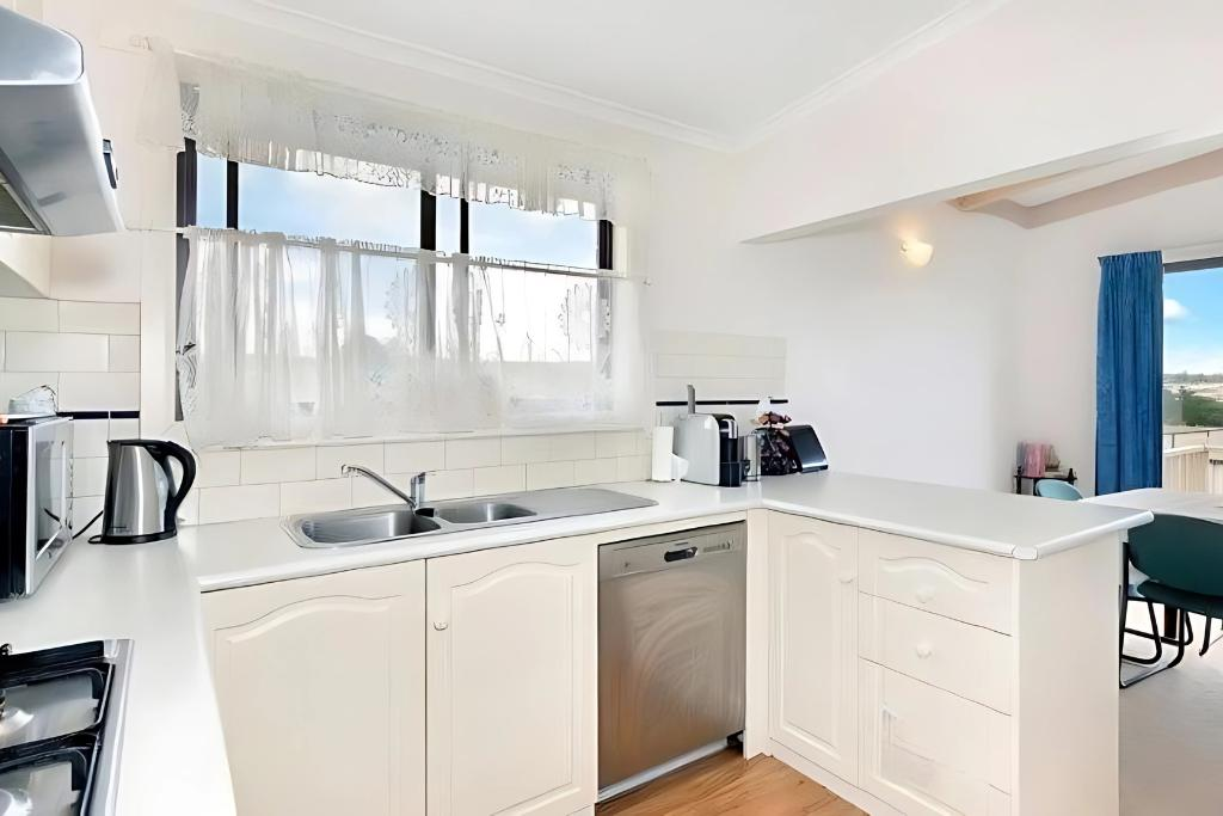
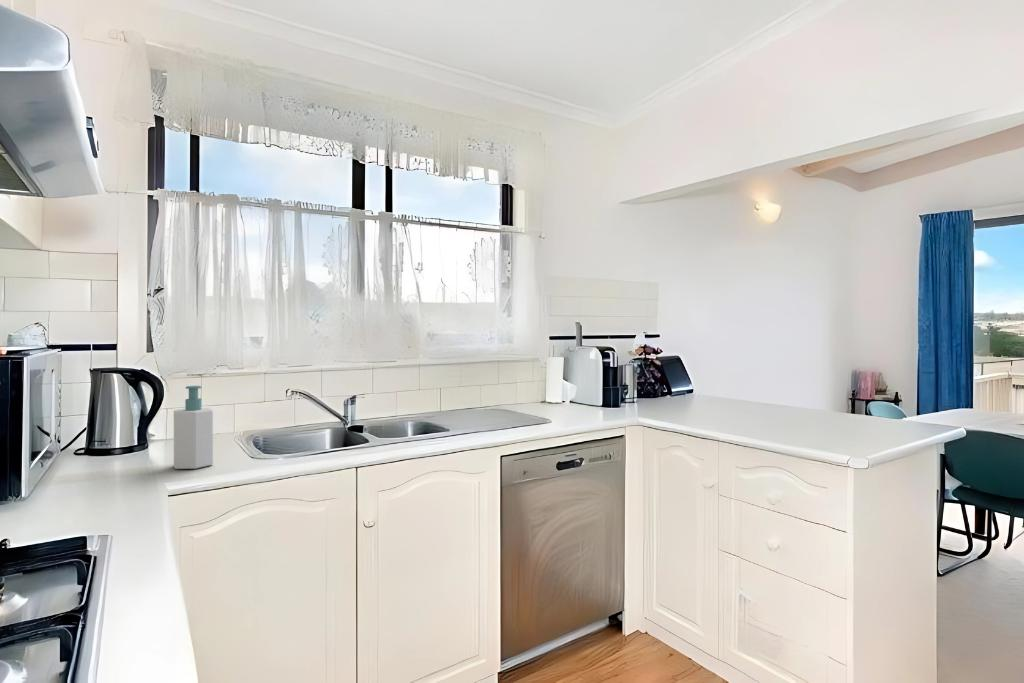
+ soap bottle (193, 425)
